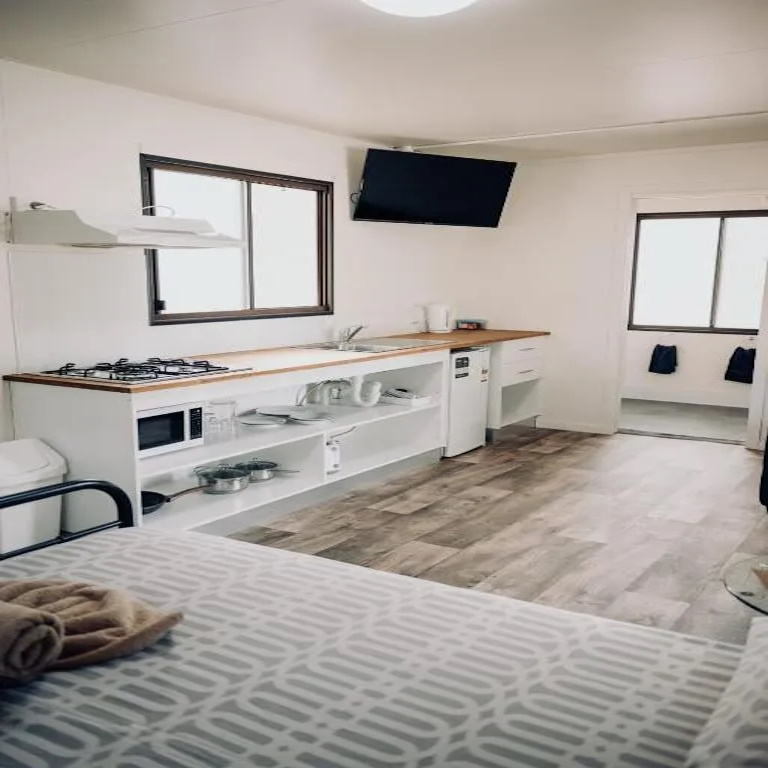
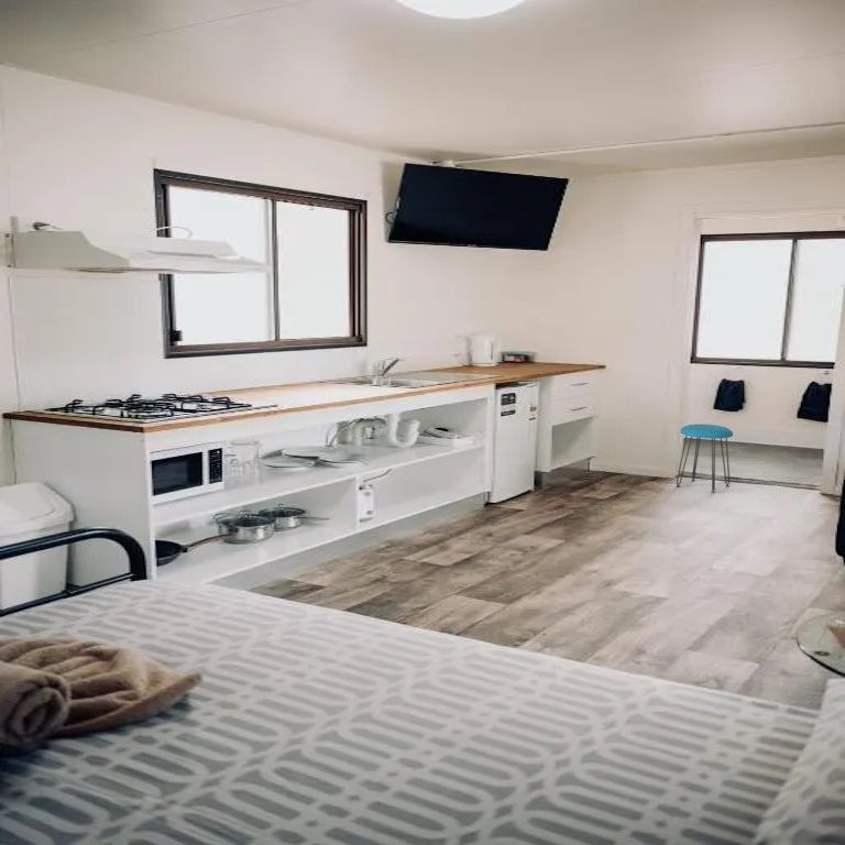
+ stool (698, 453)
